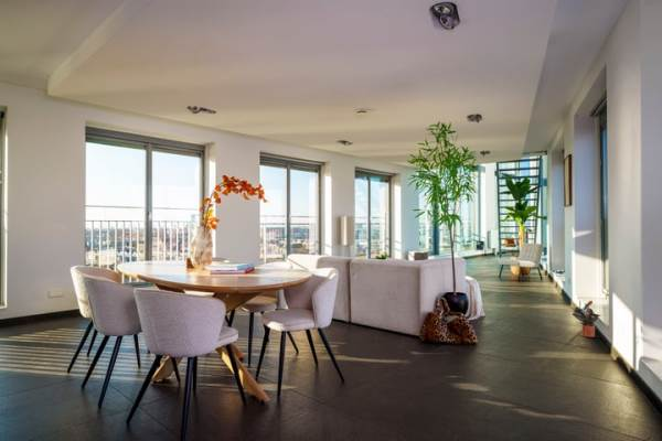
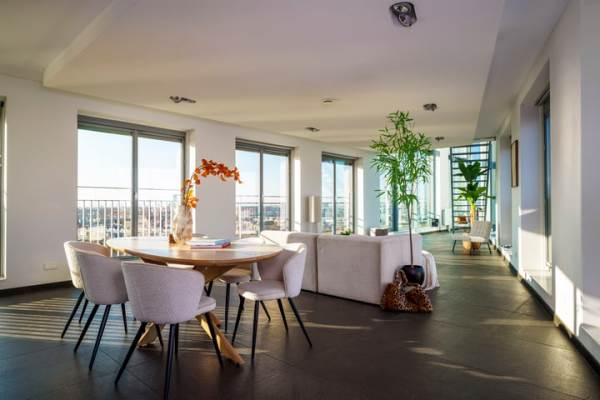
- potted plant (584, 319)
